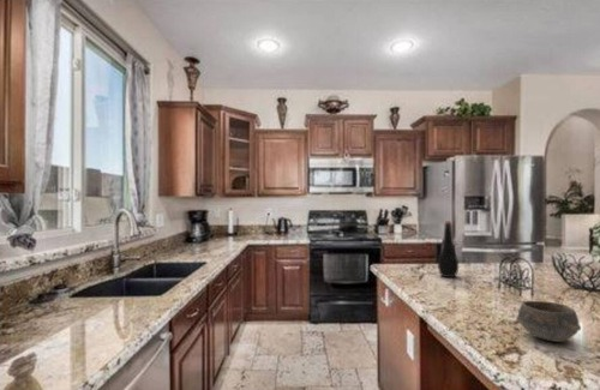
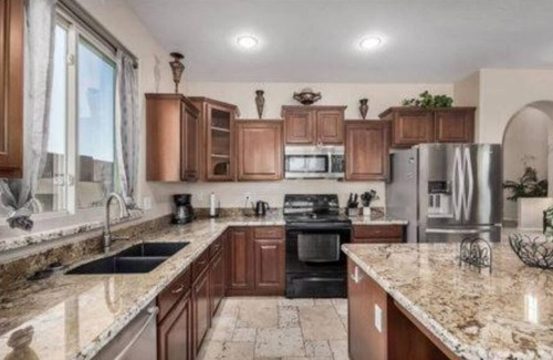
- bottle (448, 248)
- bowl (546, 322)
